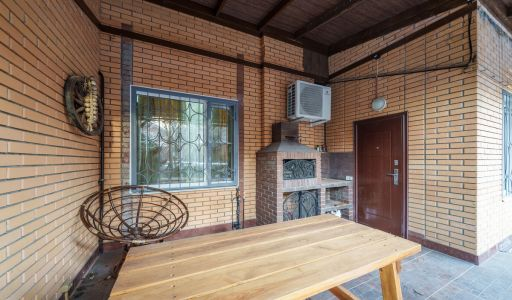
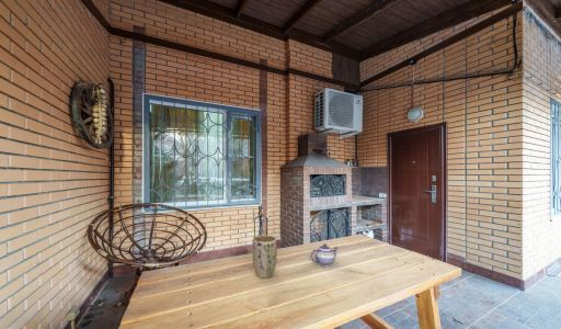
+ plant pot (264, 256)
+ teapot (324, 253)
